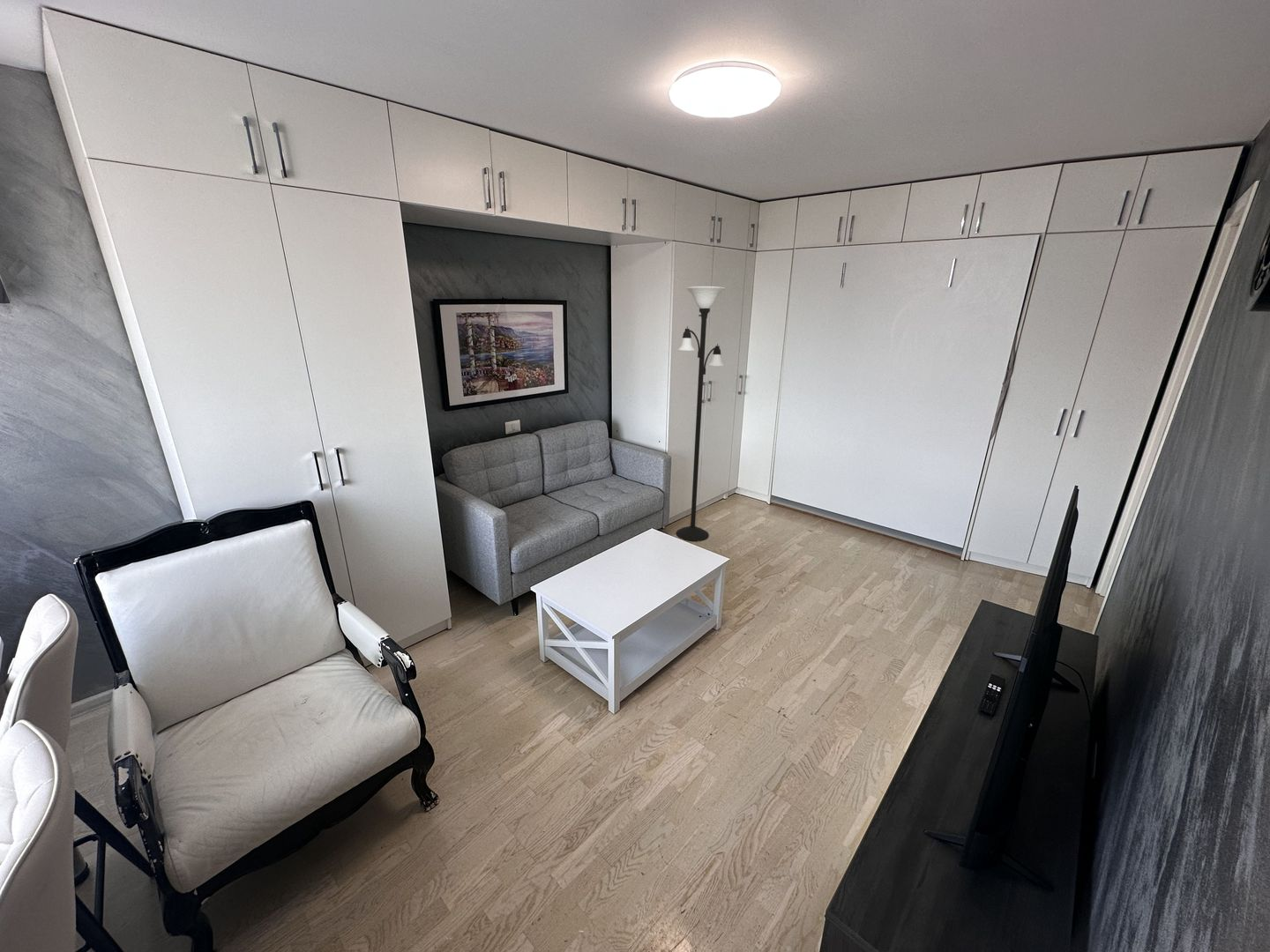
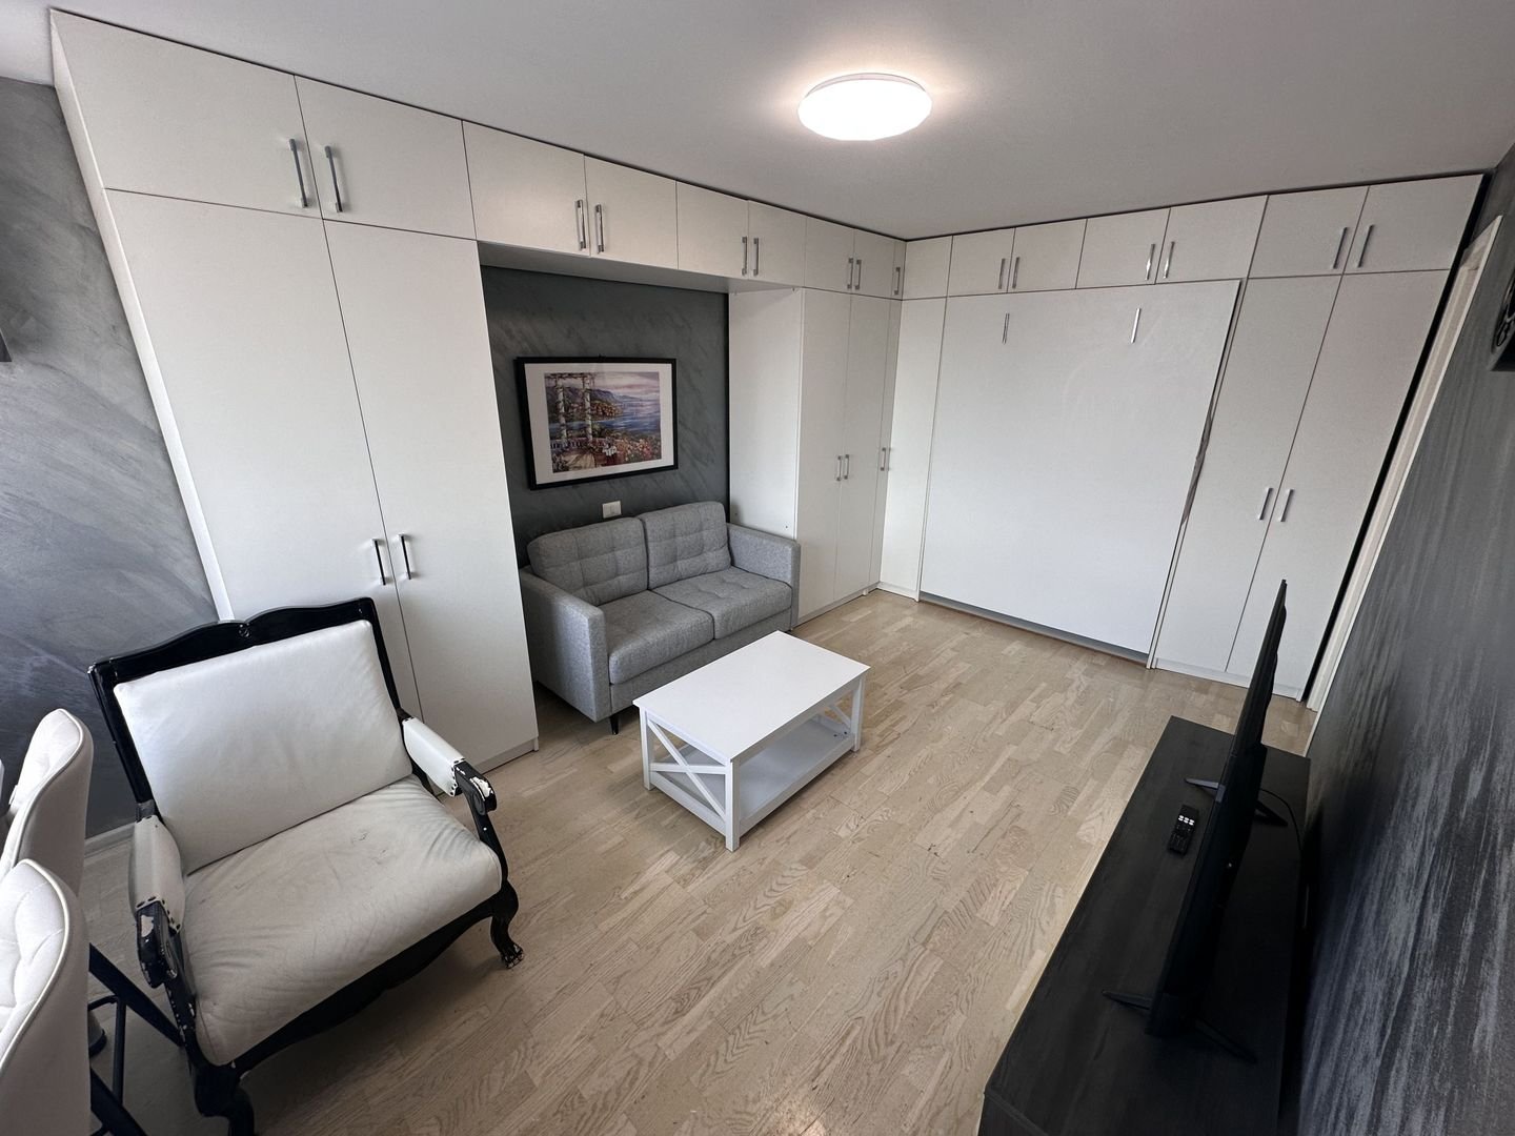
- floor lamp (698, 420)
